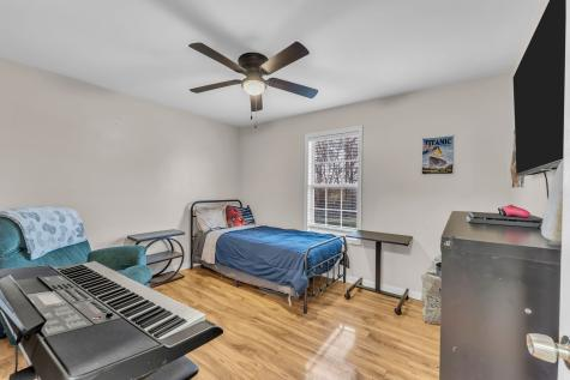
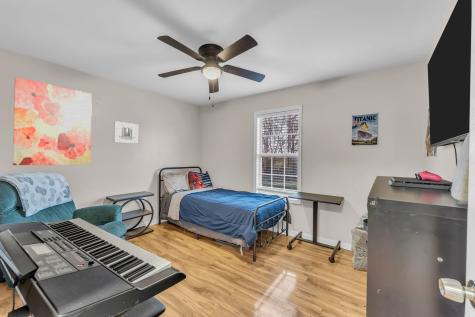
+ wall art (127, 133)
+ wall art (56, 125)
